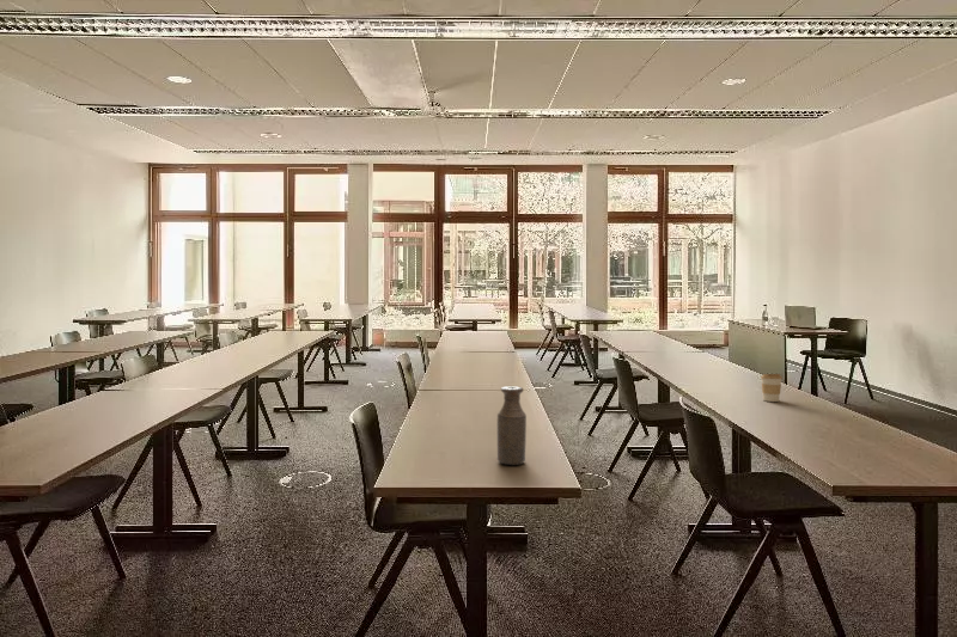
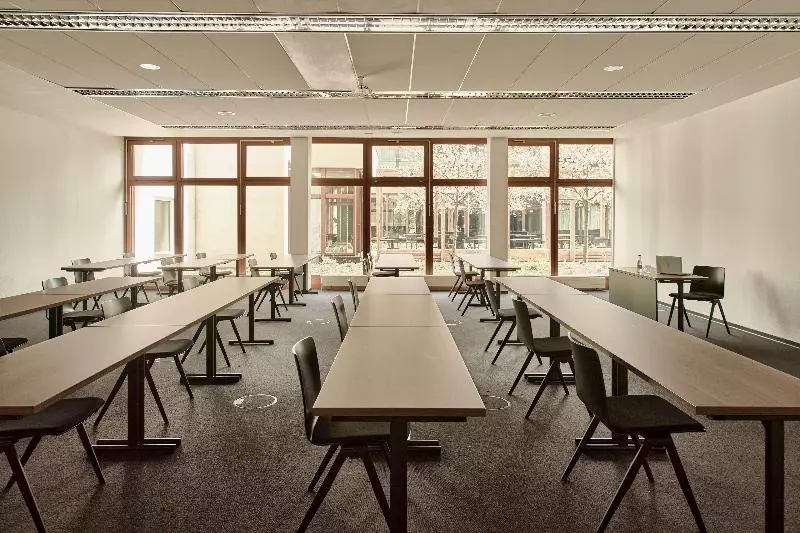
- coffee cup (770, 386)
- bottle (511, 424)
